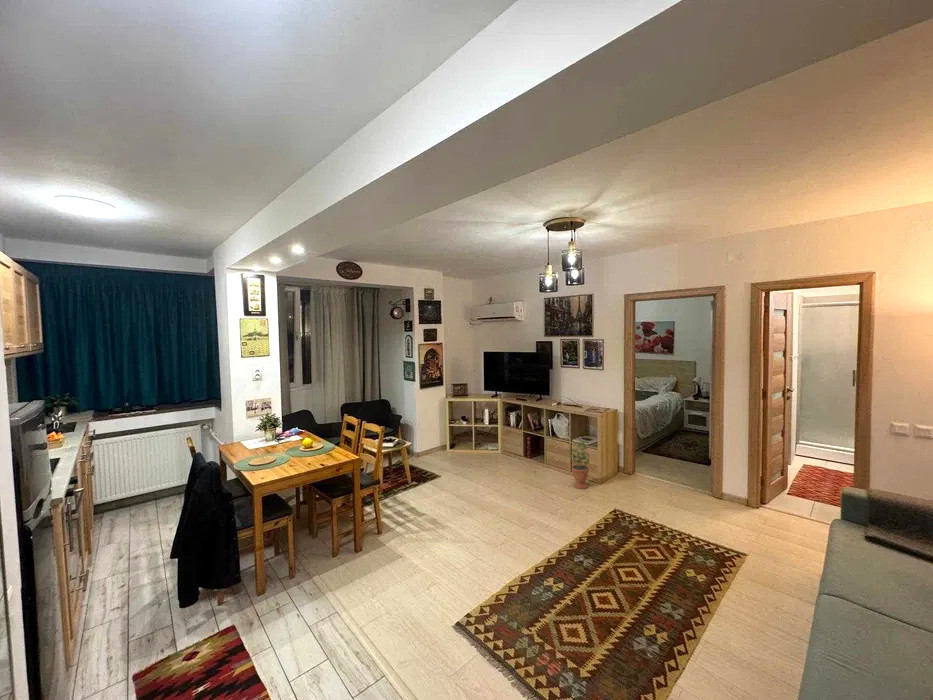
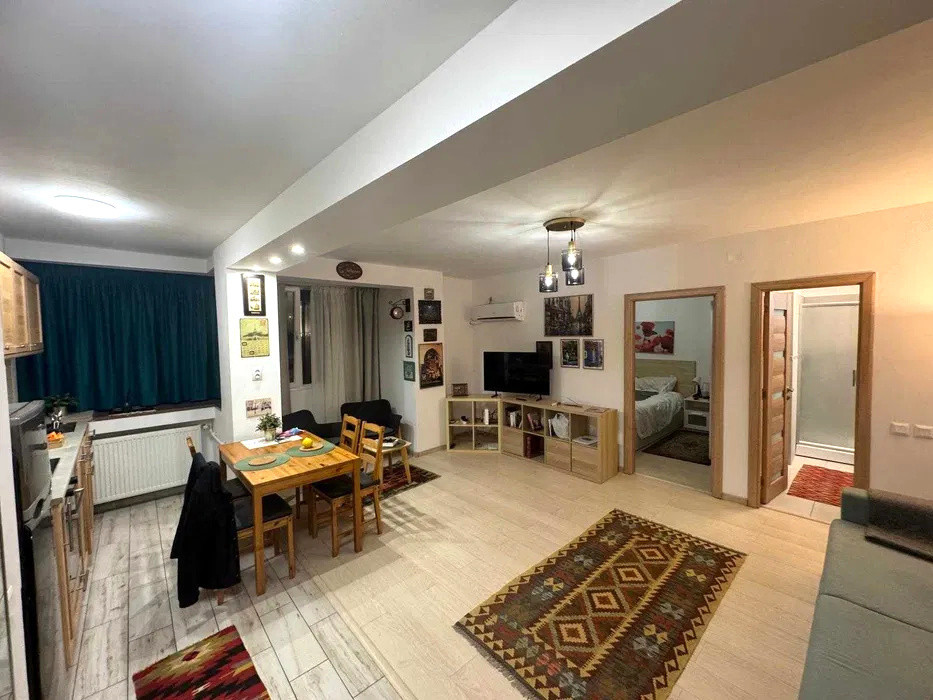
- potted plant (579, 461)
